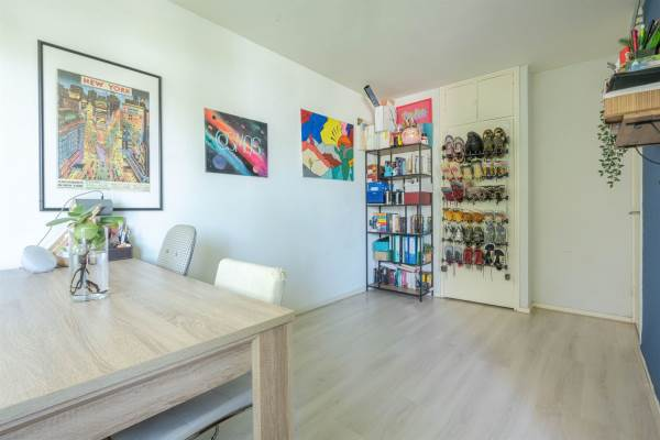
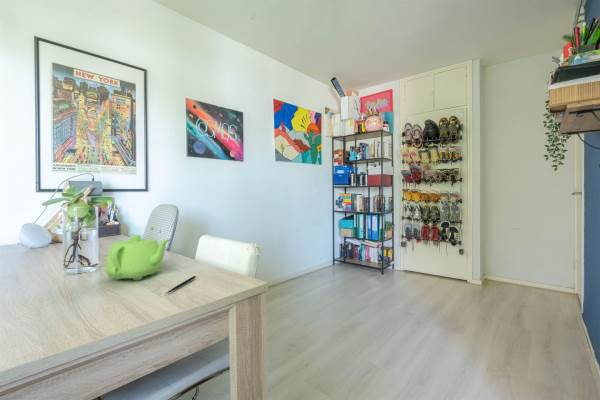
+ teapot (143, 255)
+ pen (181, 284)
